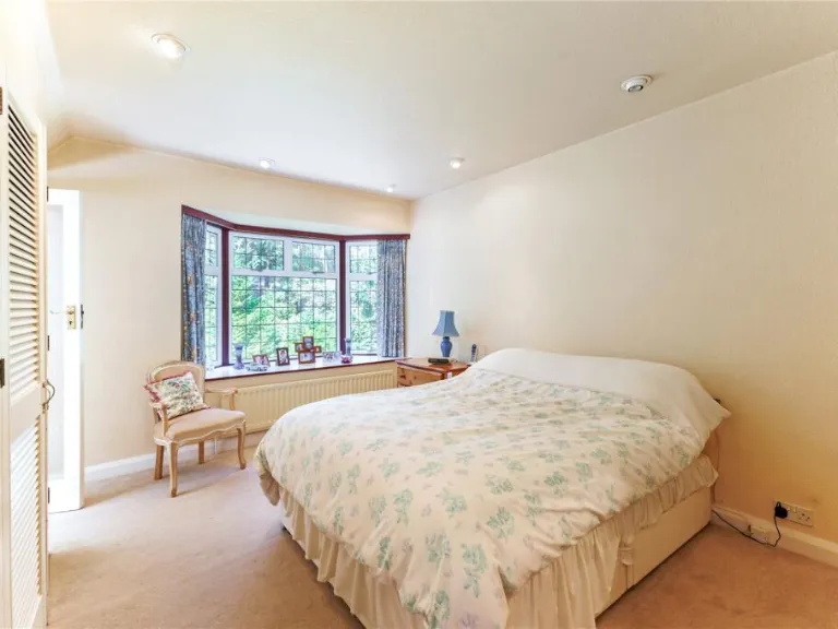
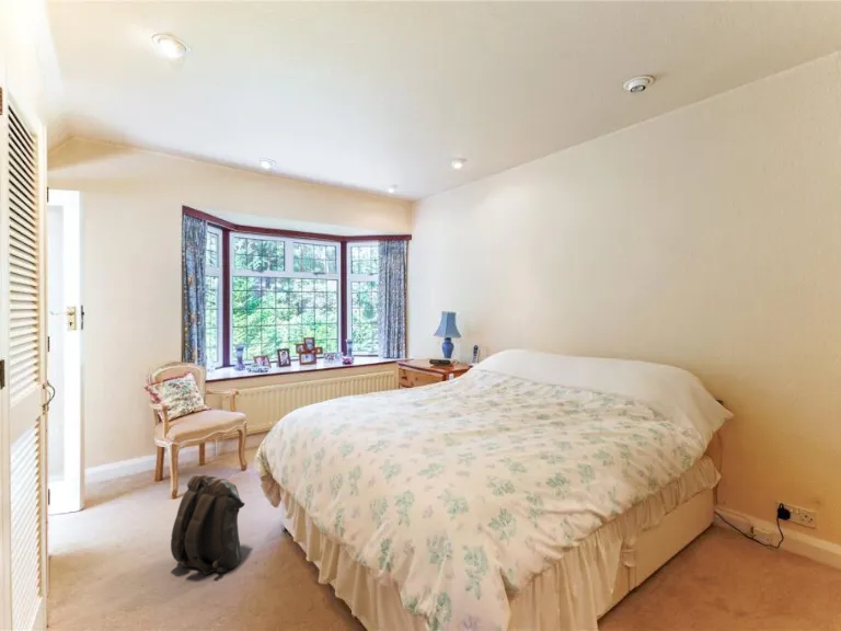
+ backpack (209, 518)
